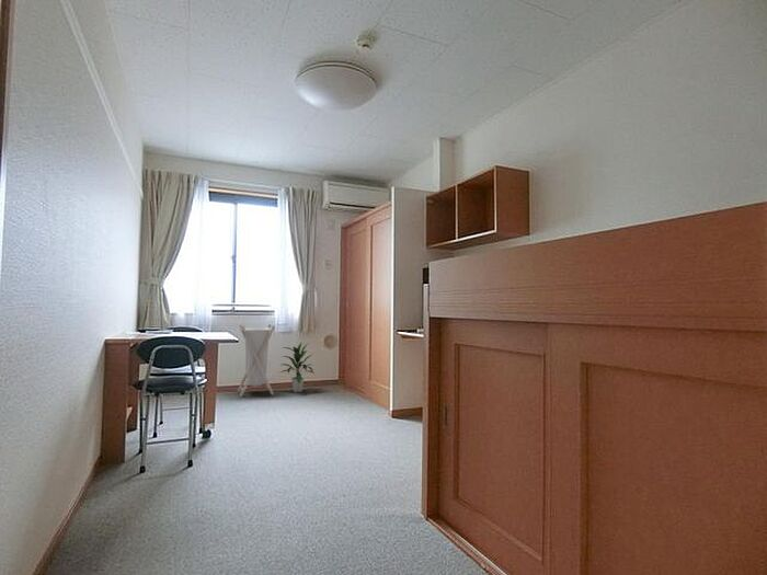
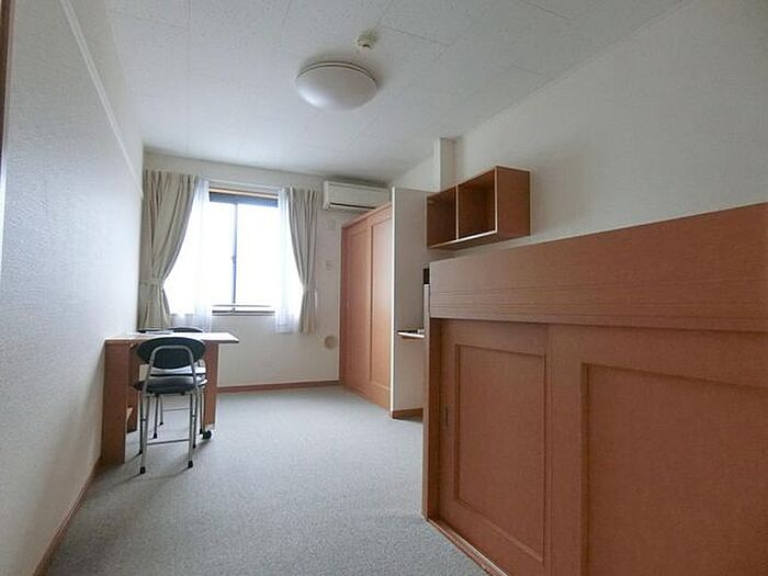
- indoor plant (297, 367)
- laundry hamper (255, 358)
